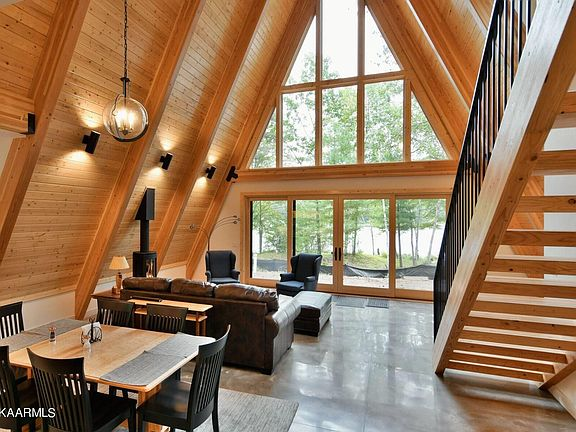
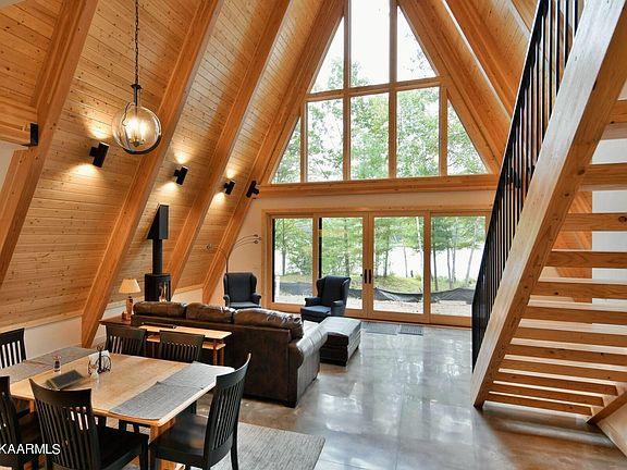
+ notepad (64, 379)
